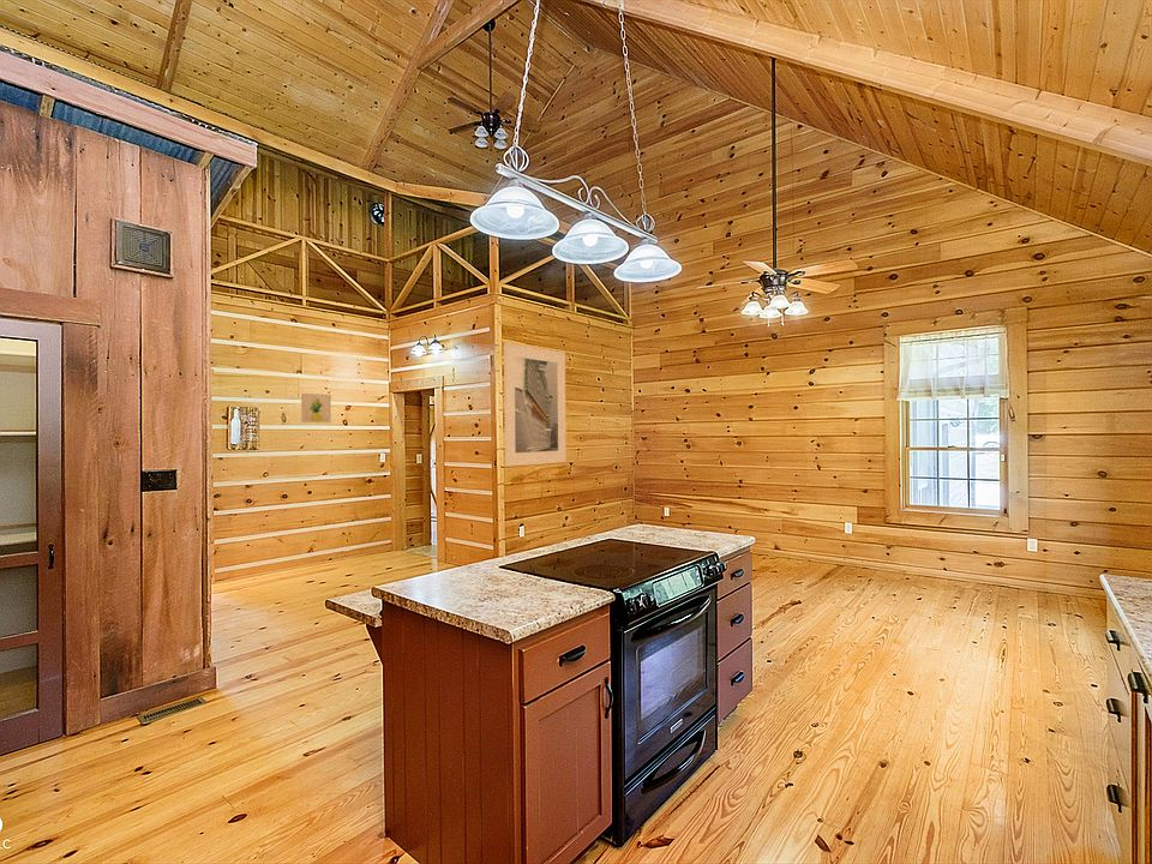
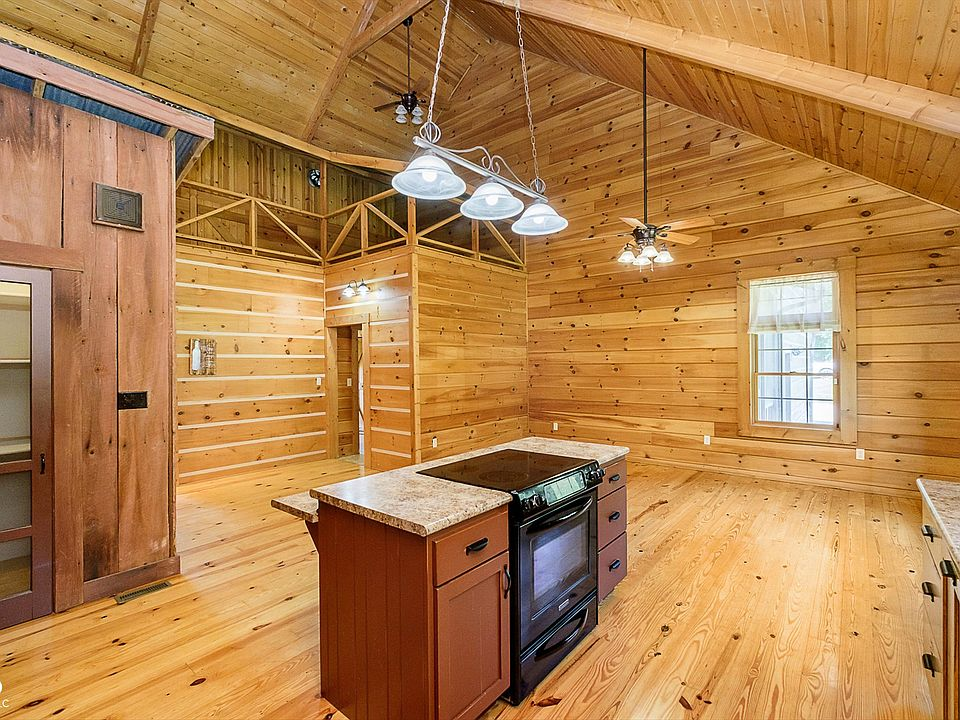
- wall art (316, 408)
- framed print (536, 406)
